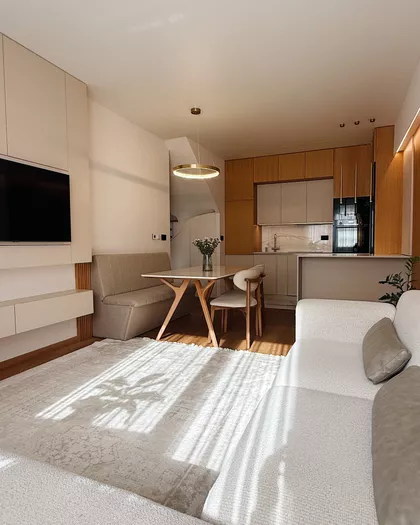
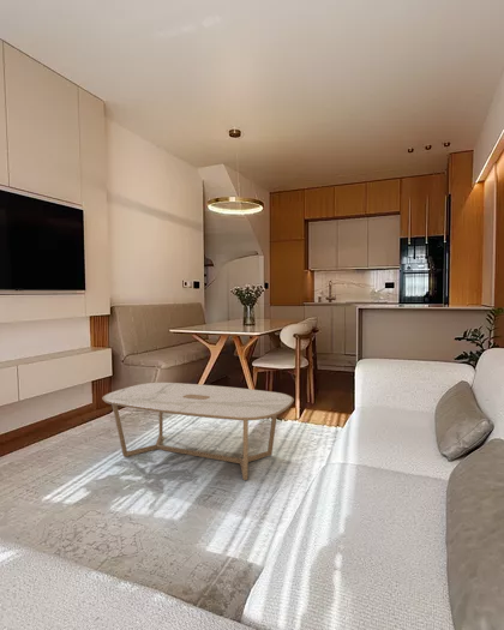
+ coffee table (197, 415)
